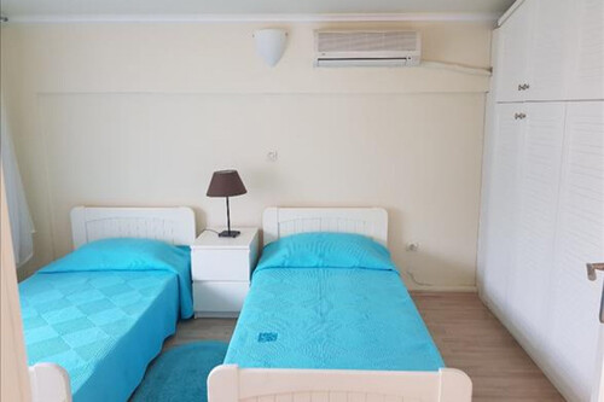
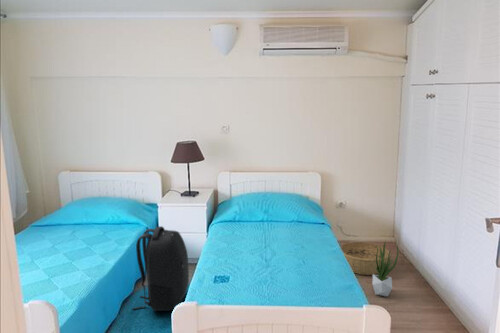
+ basket (363, 258)
+ potted plant (384, 268)
+ backpack (160, 265)
